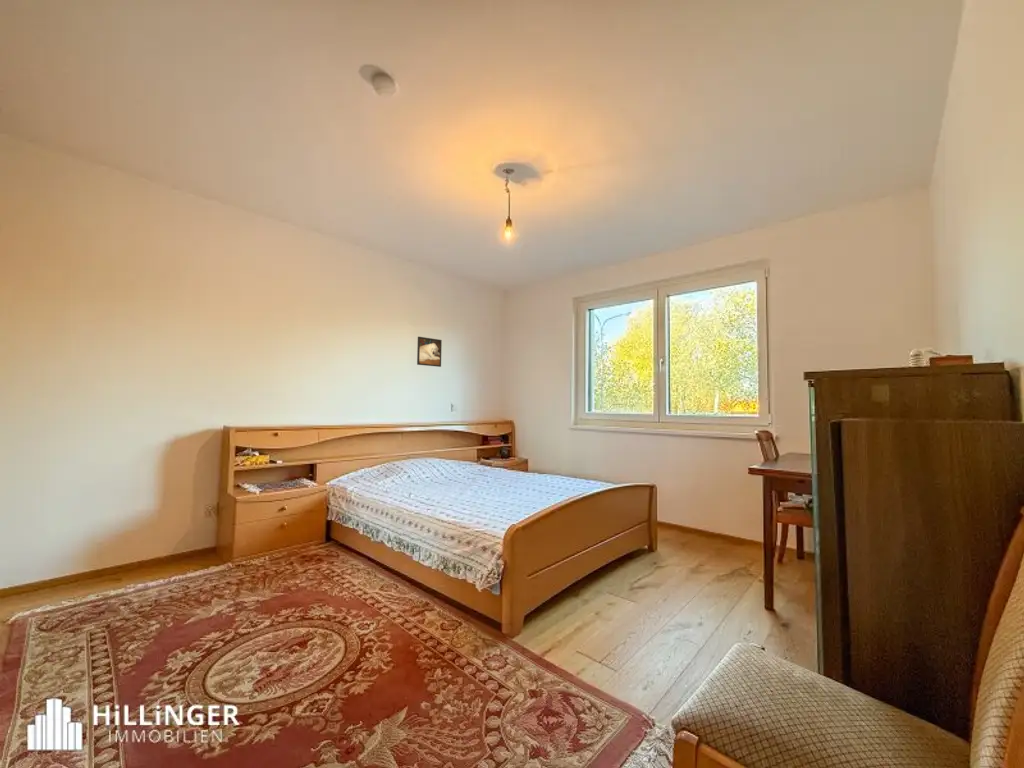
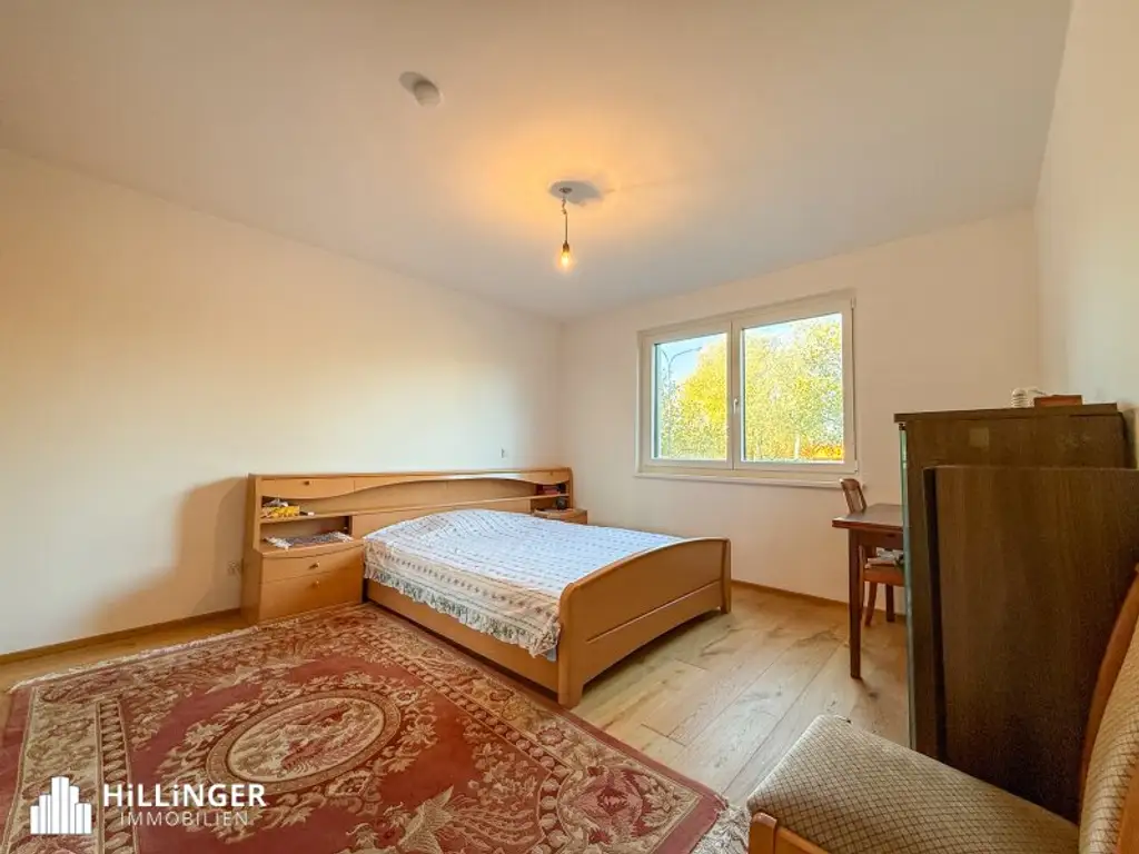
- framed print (429, 352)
